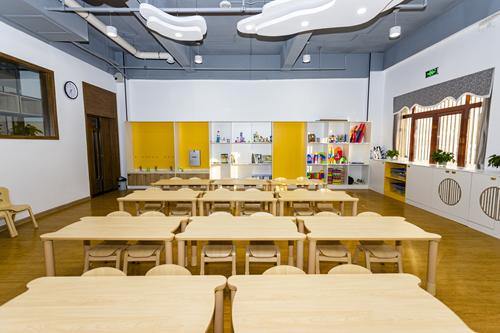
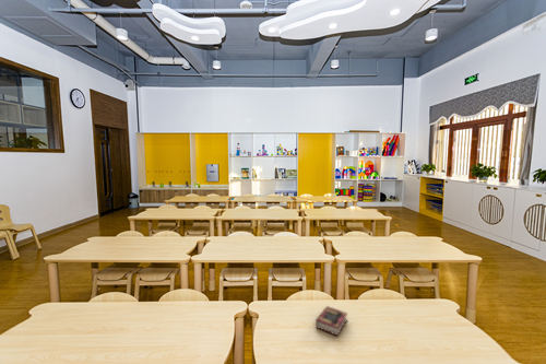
+ book (331, 319)
